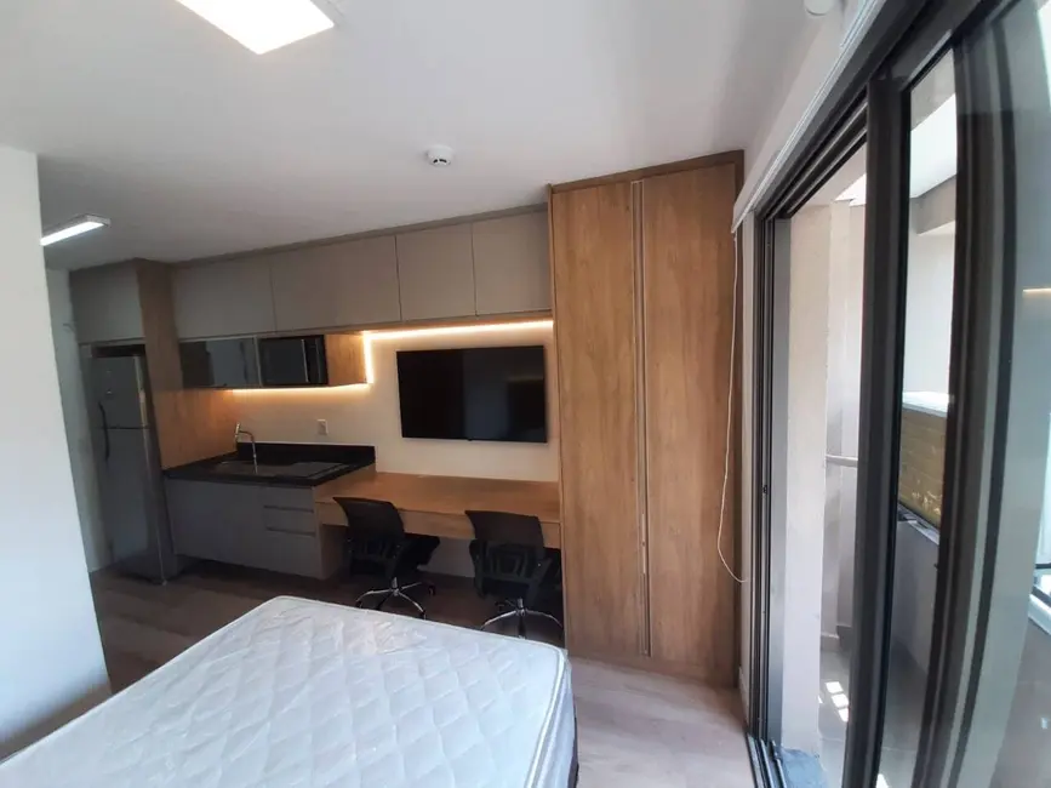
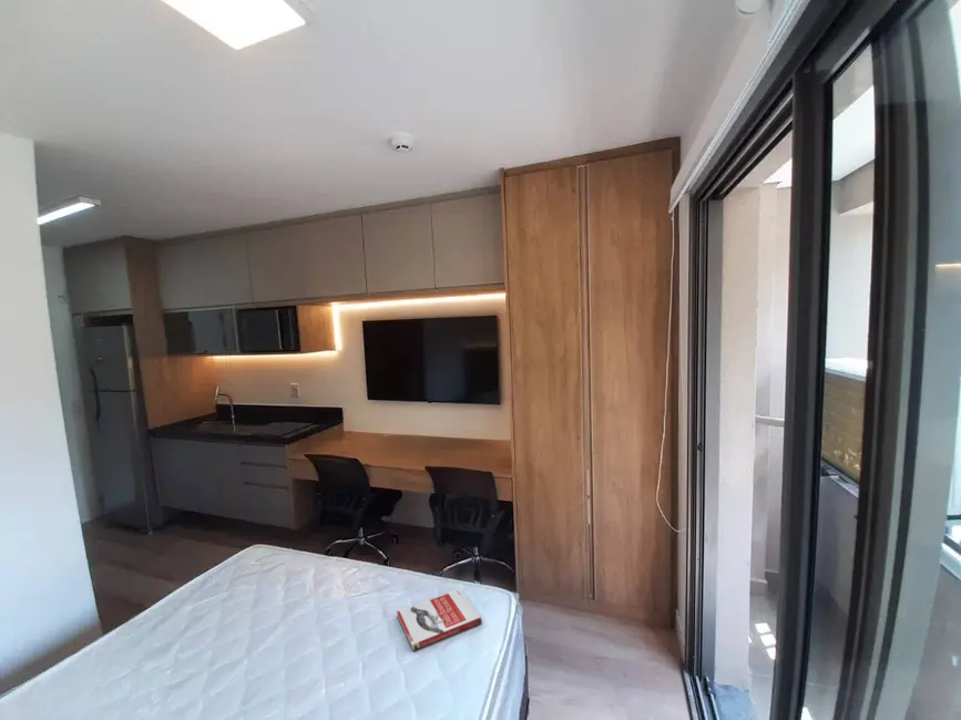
+ book (438, 617)
